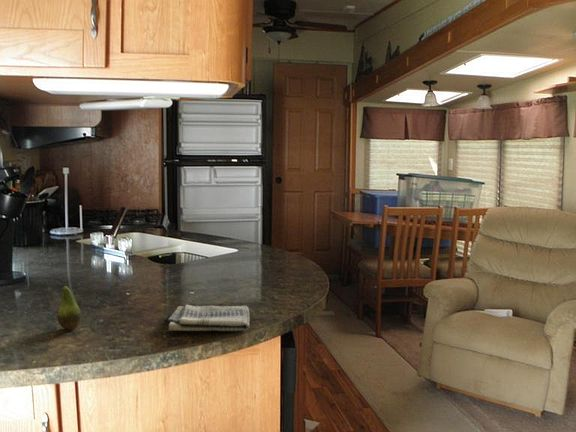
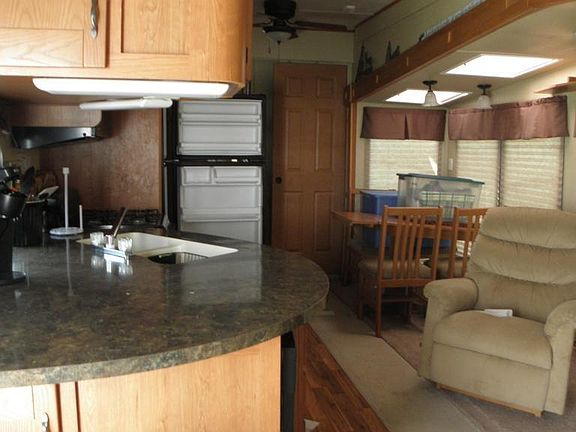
- fruit (68, 302)
- dish towel (210, 315)
